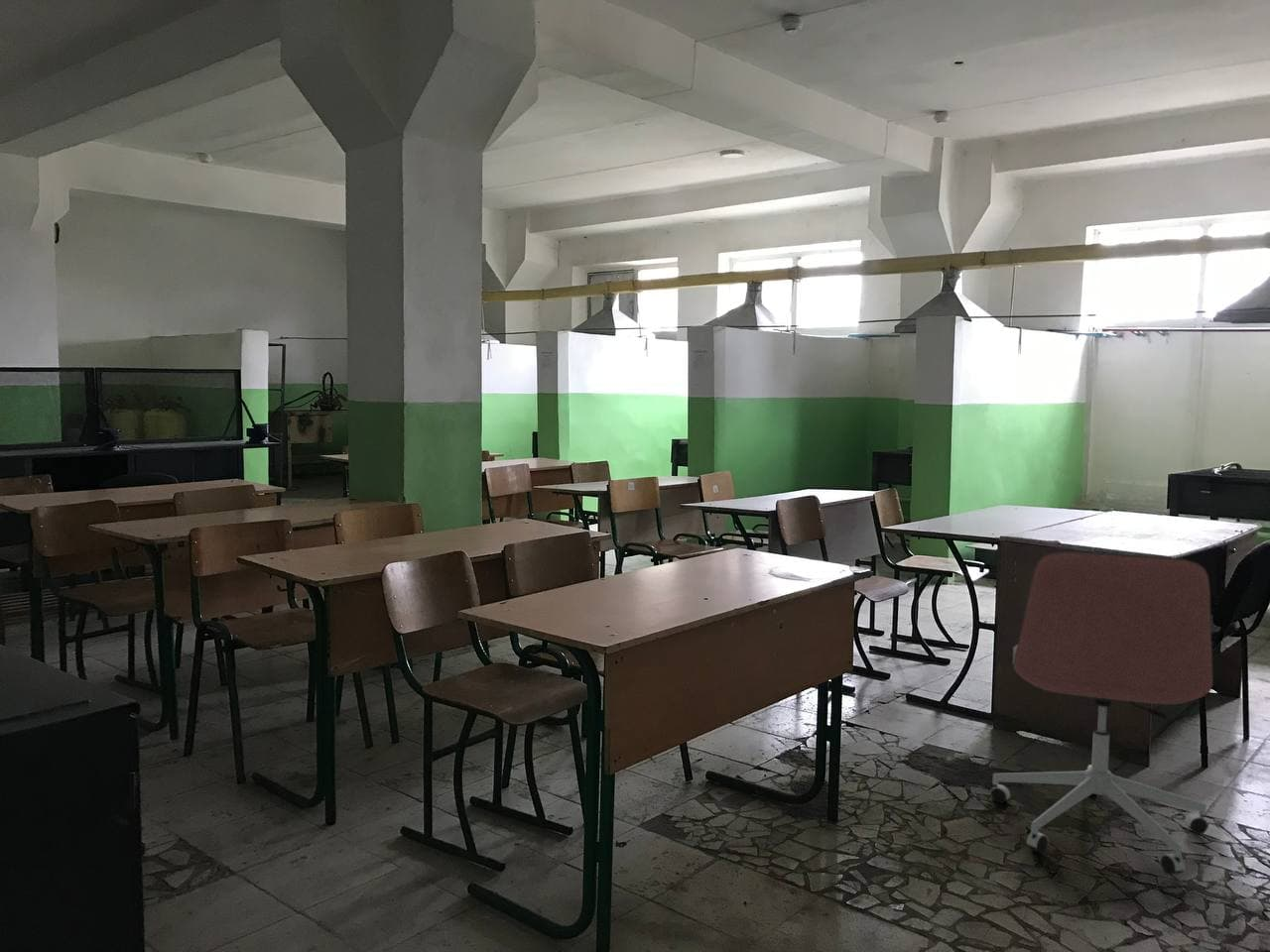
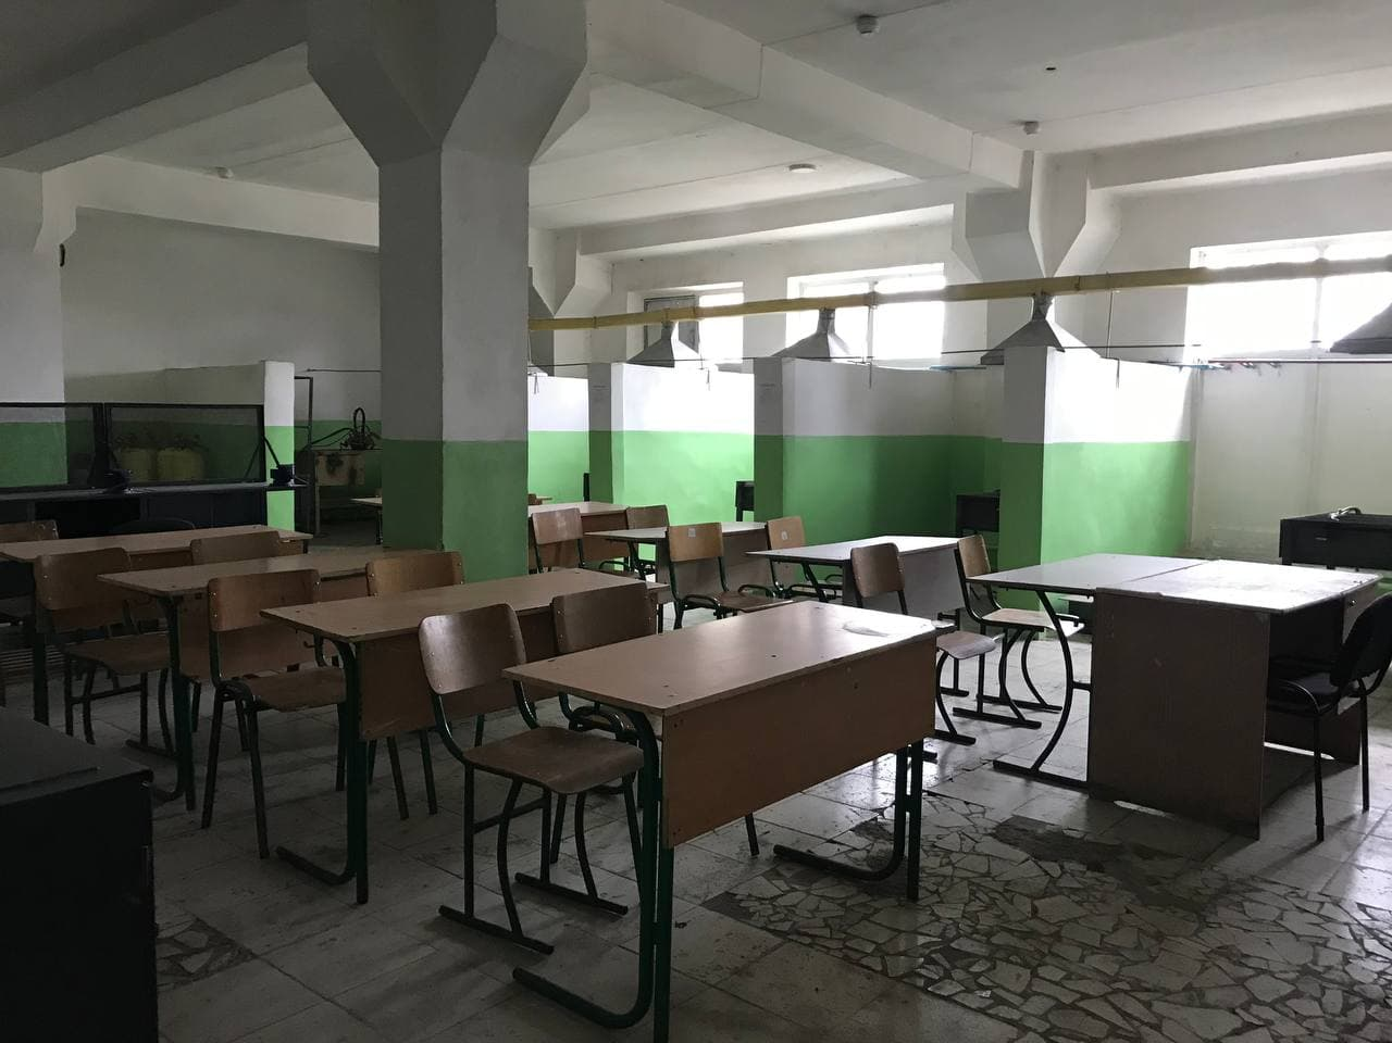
- office chair (1103, 686)
